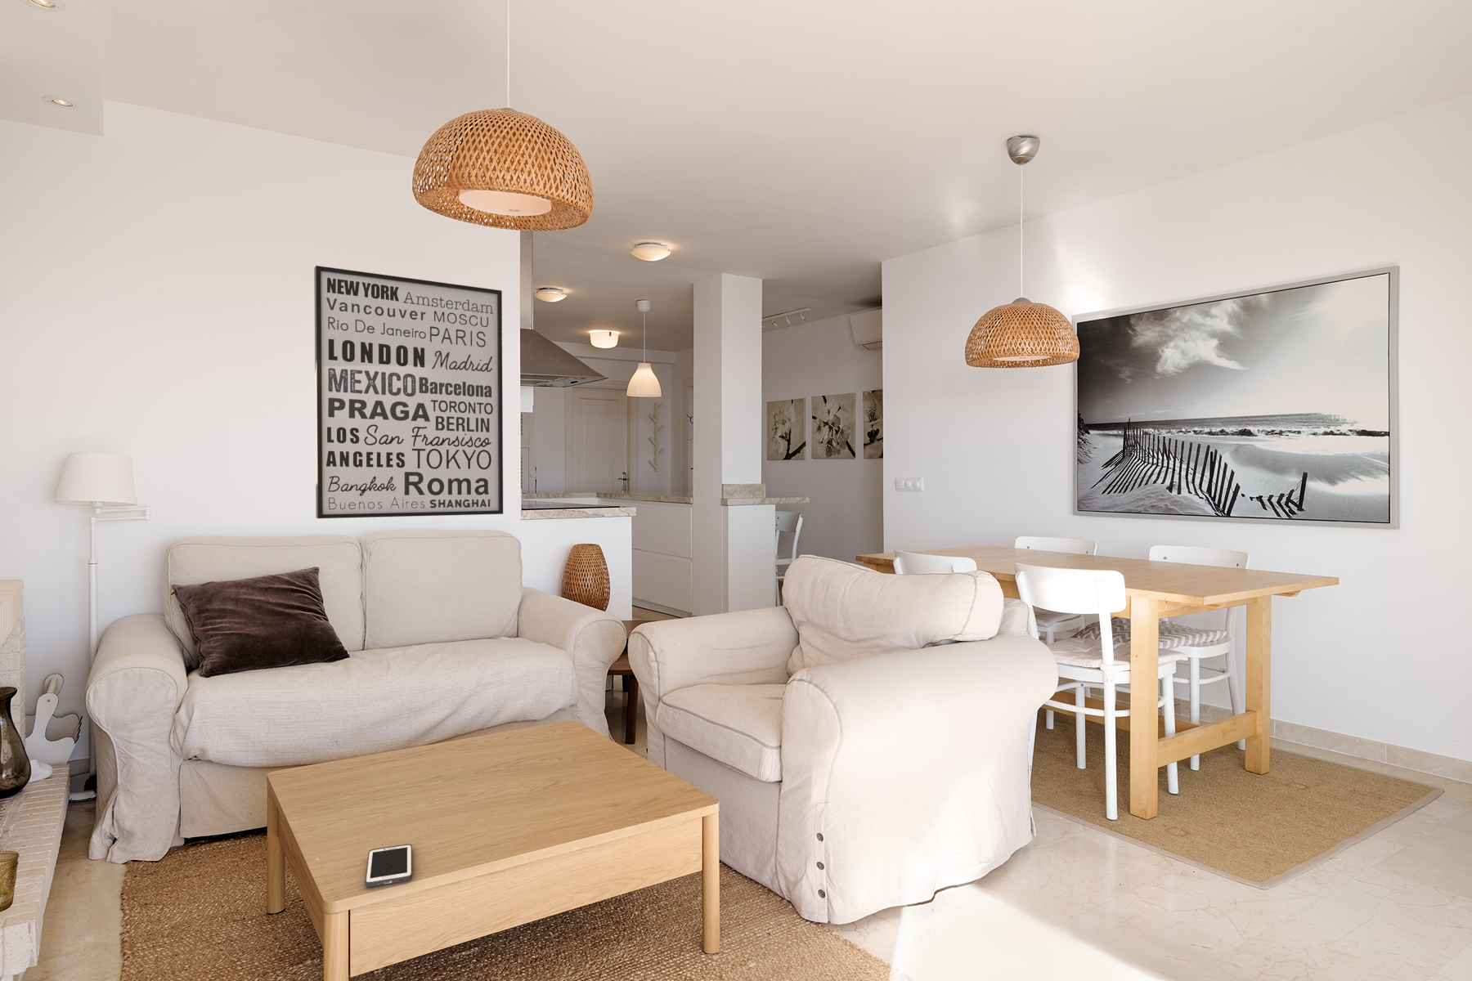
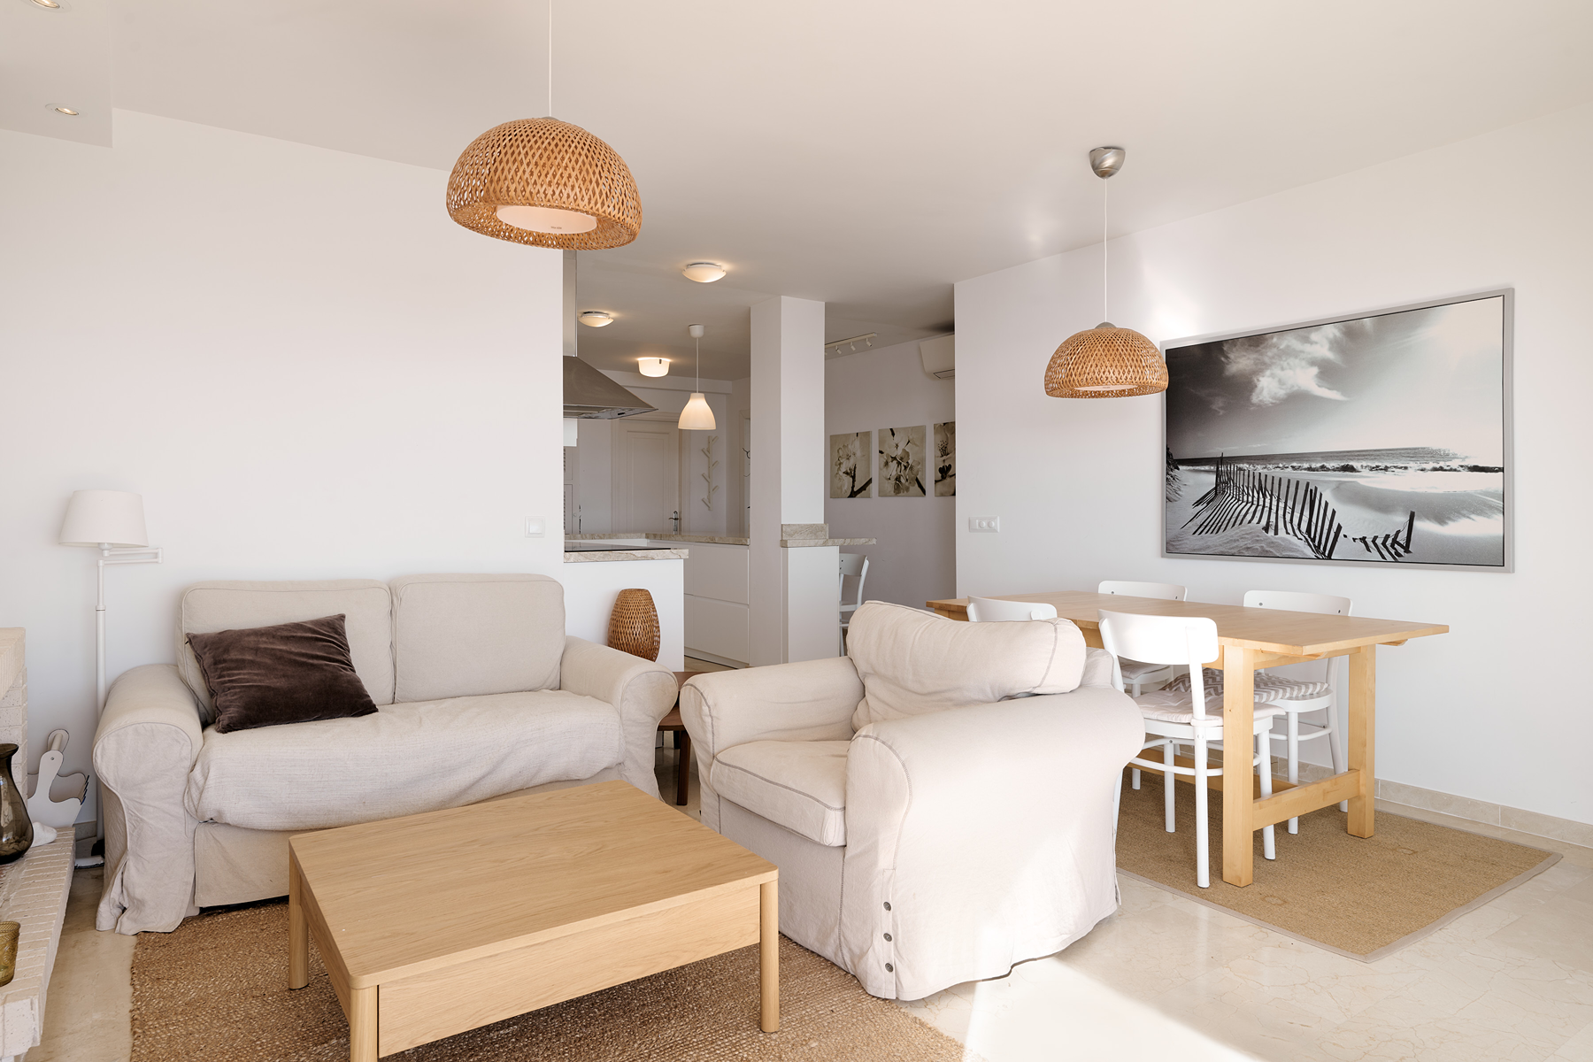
- cell phone (389, 864)
- wall art (414, 397)
